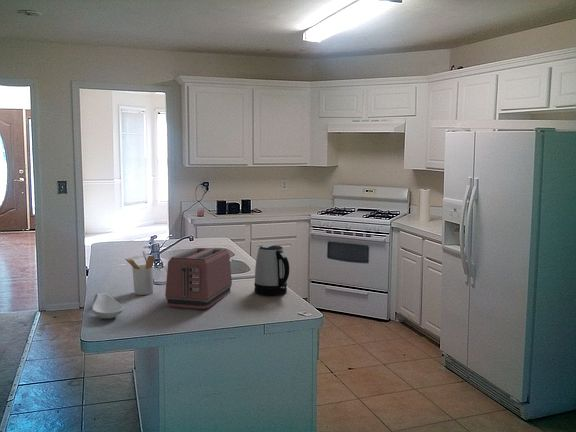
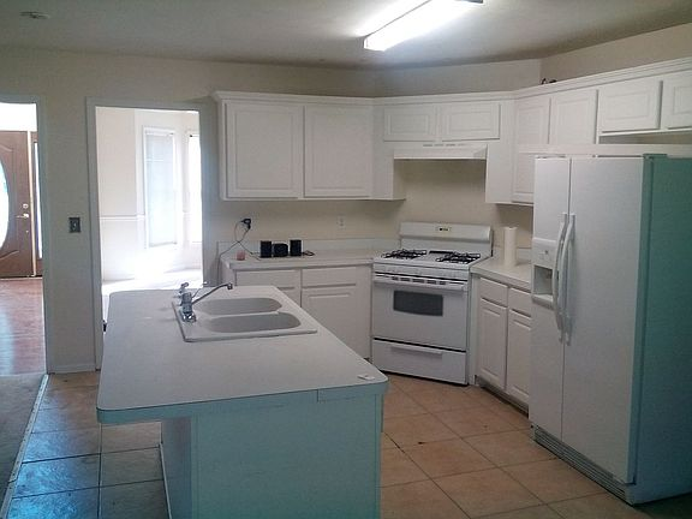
- kettle (273, 269)
- utensil holder (139, 274)
- toaster (199, 276)
- spoon rest (104, 304)
